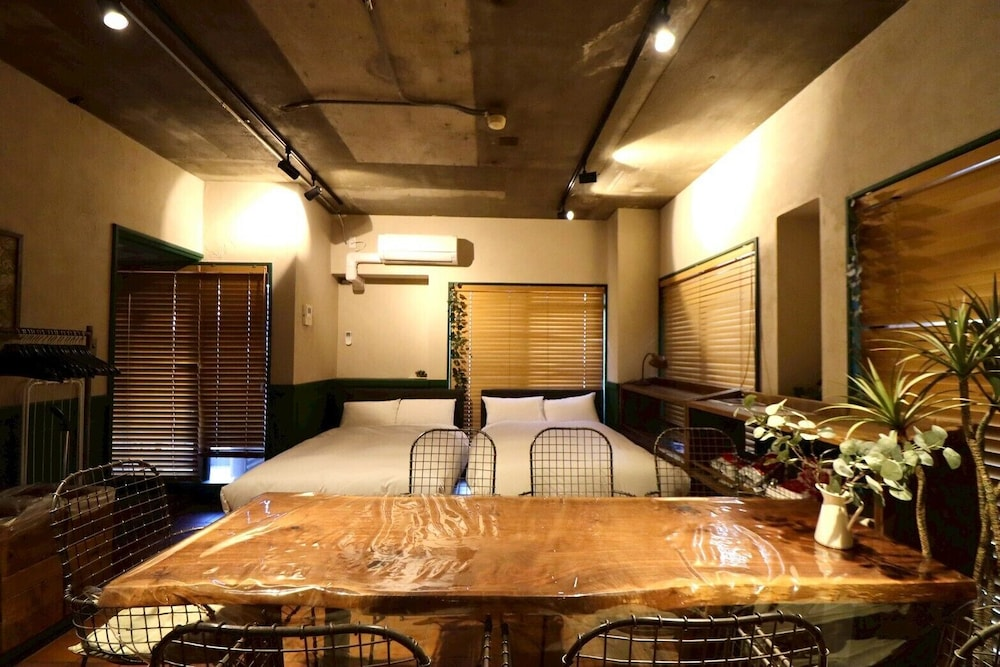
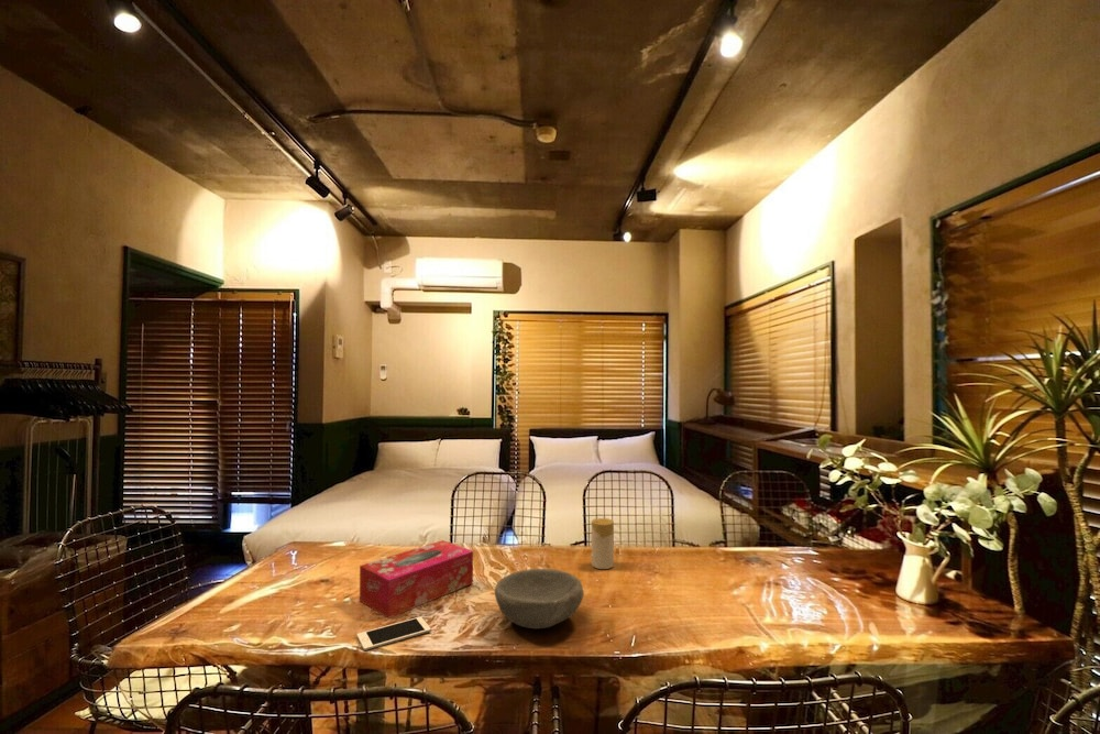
+ cell phone (394, 632)
+ candle (602, 543)
+ tissue box (418, 574)
+ bowl (538, 600)
